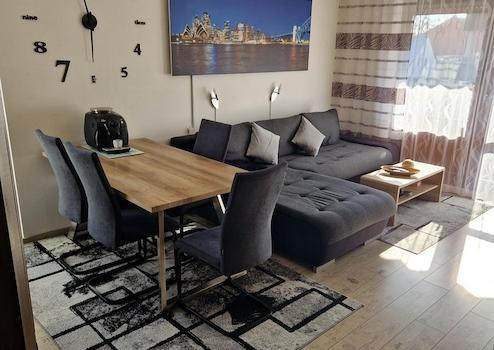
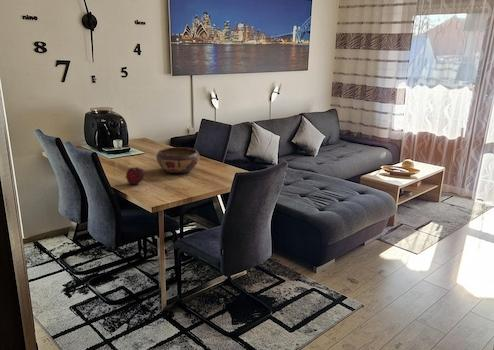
+ decorative bowl (178, 161)
+ fruit (135, 175)
